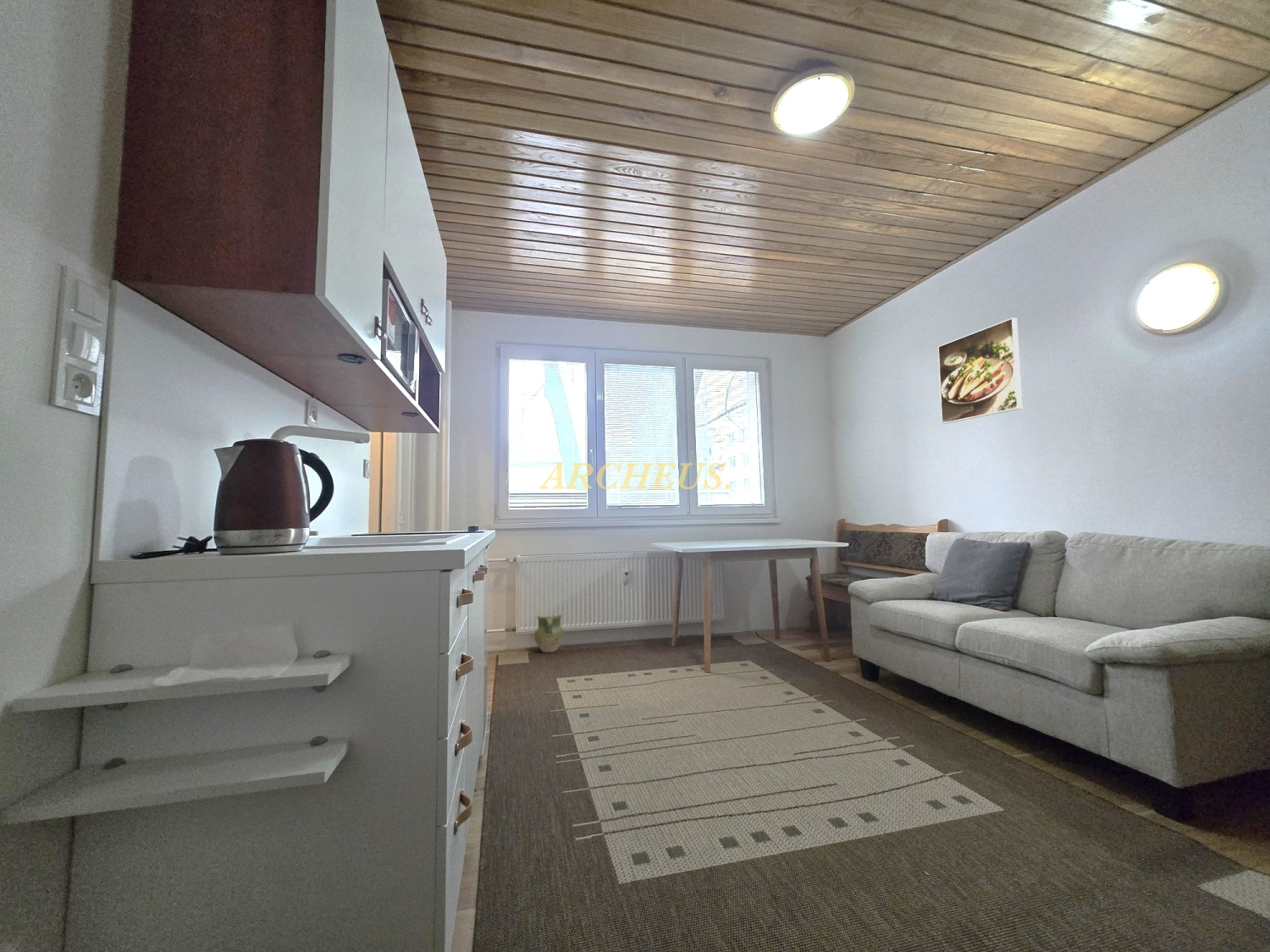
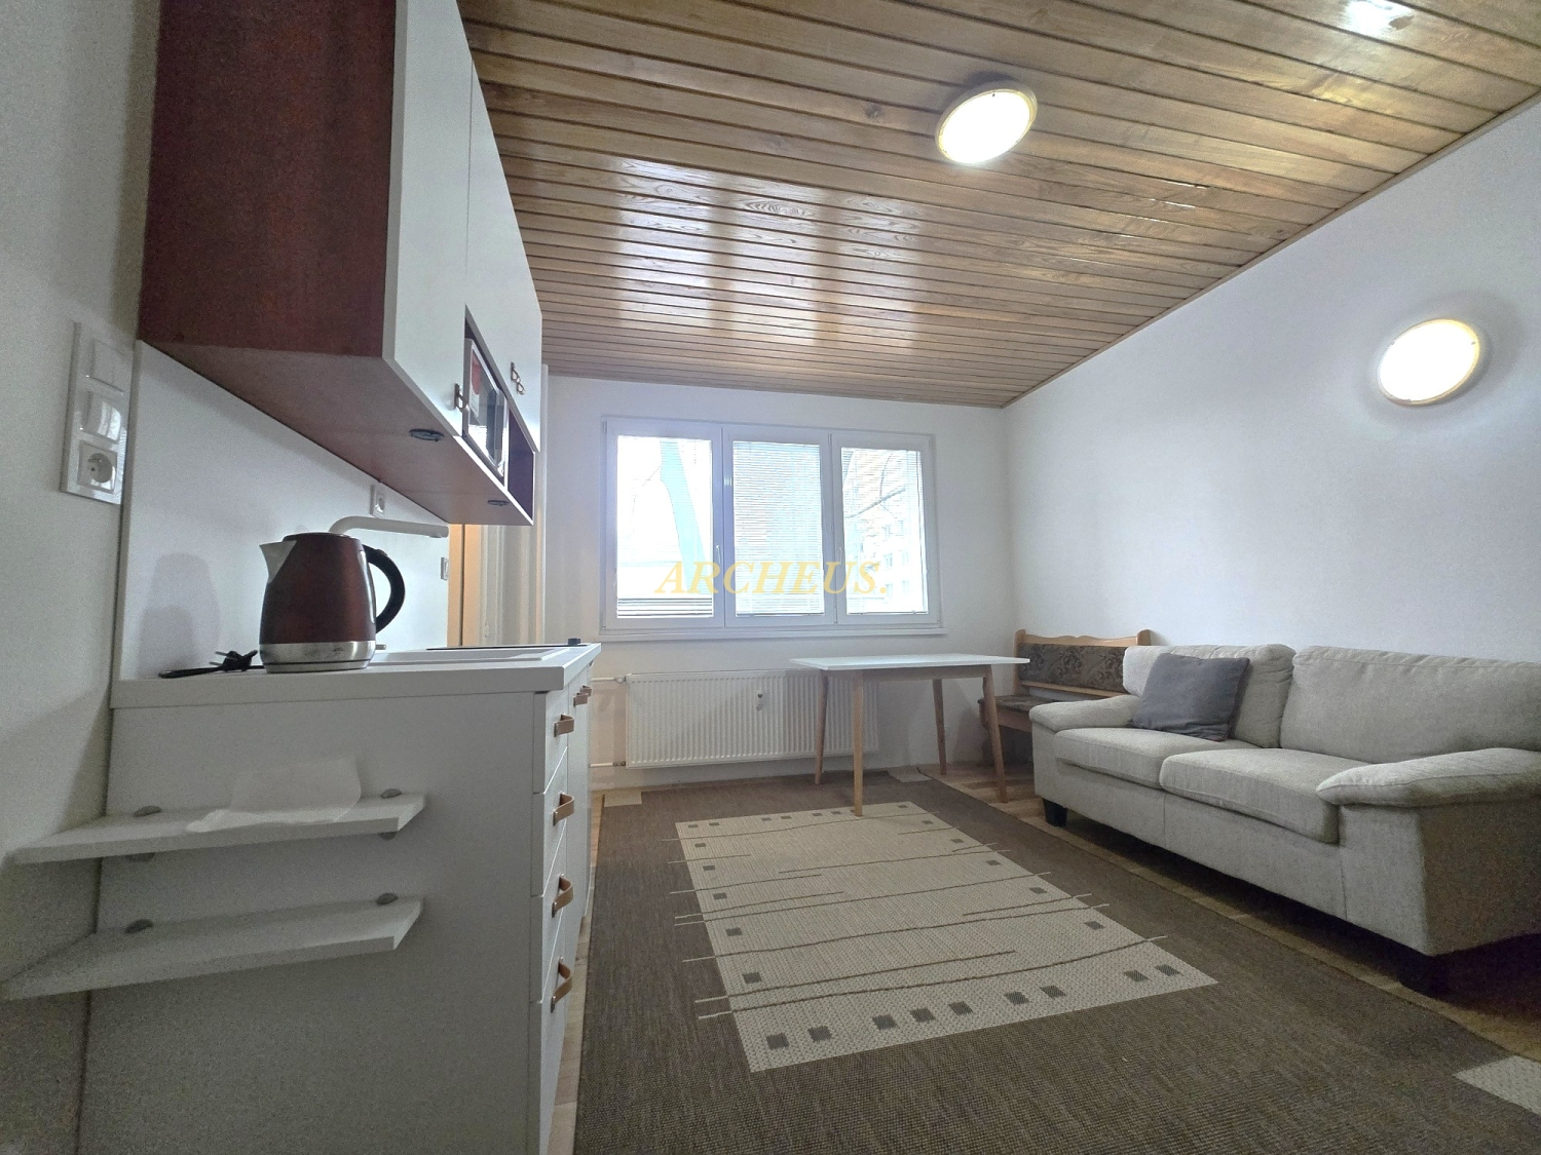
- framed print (976, 374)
- ceramic jug (549, 632)
